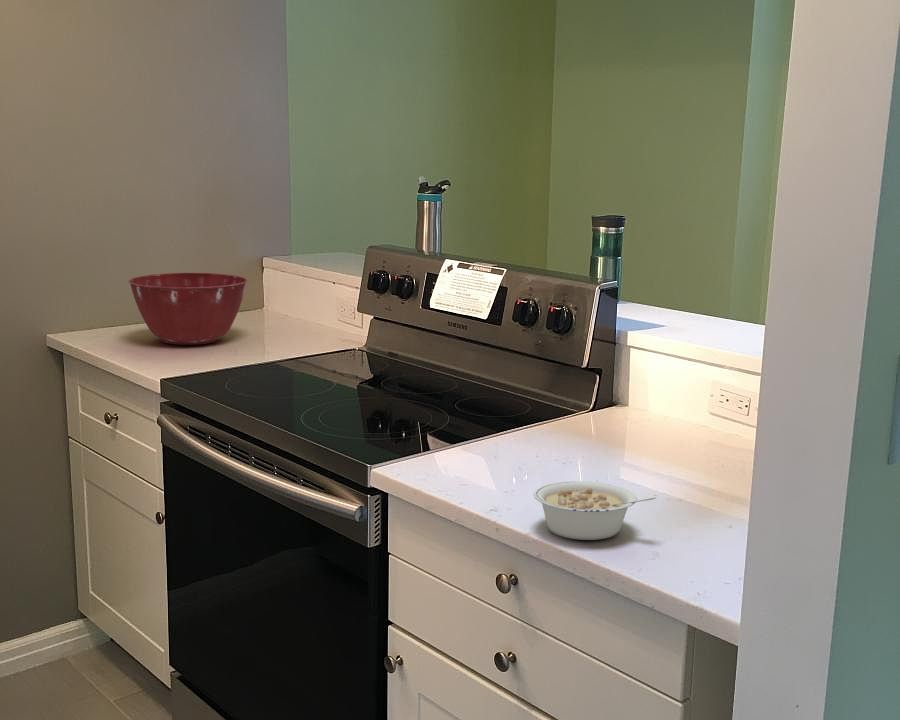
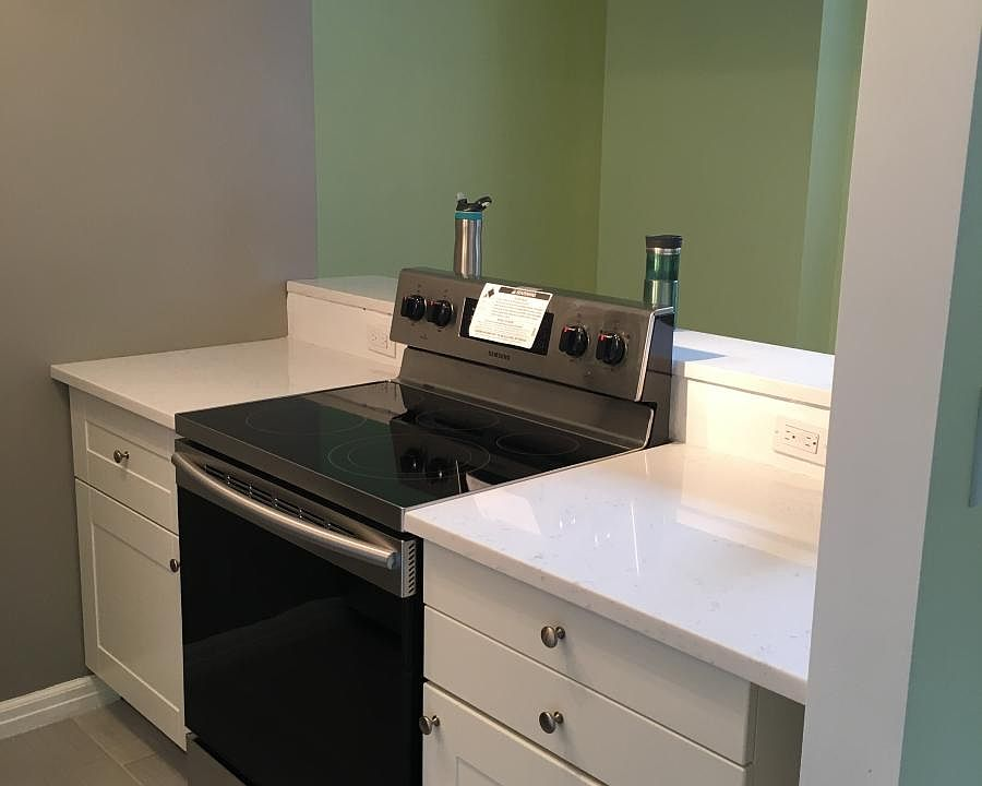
- mixing bowl (189, 309)
- legume (588, 508)
